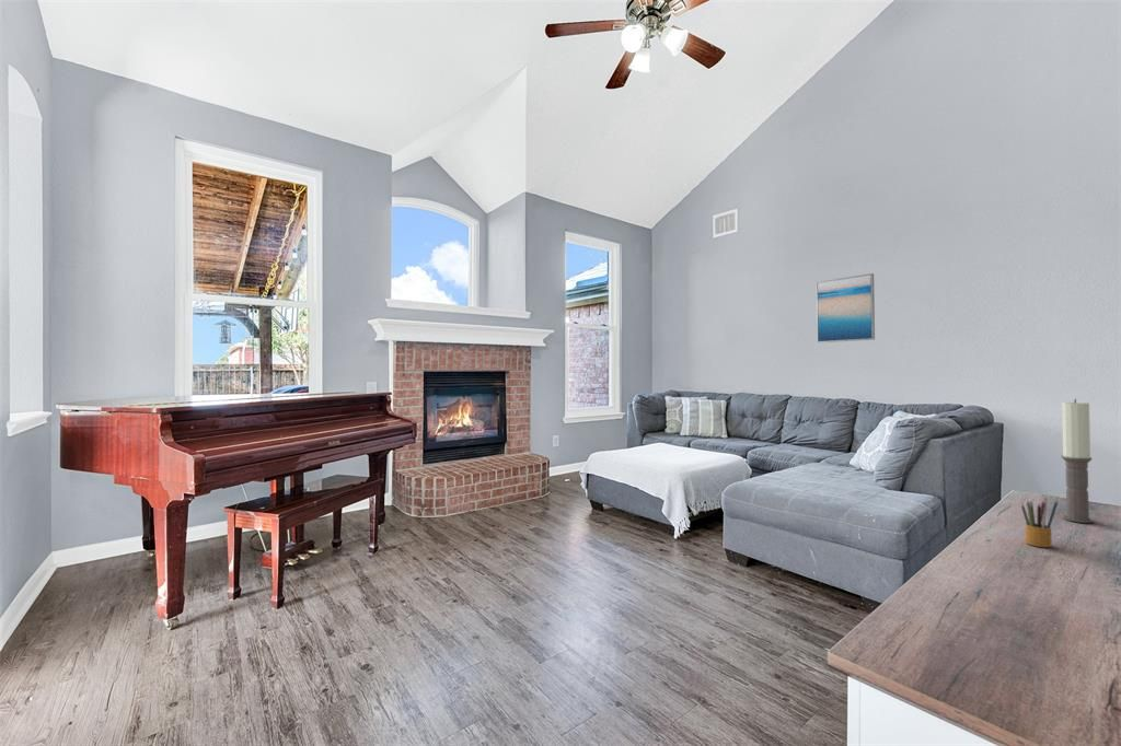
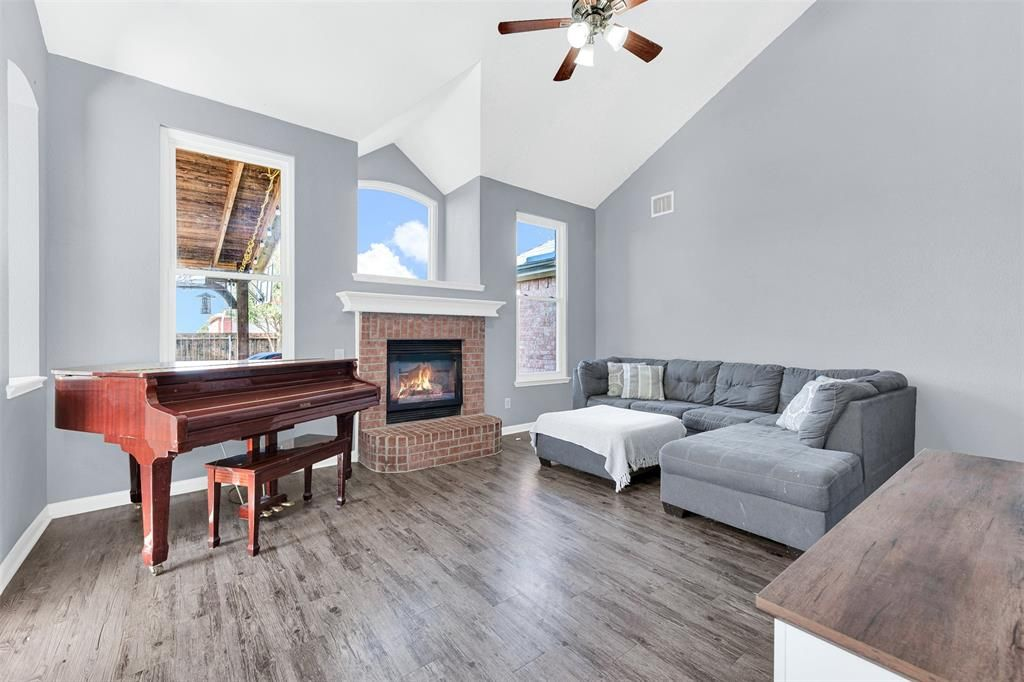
- candle (1076, 458)
- pencil box (1039, 521)
- wall art (844, 310)
